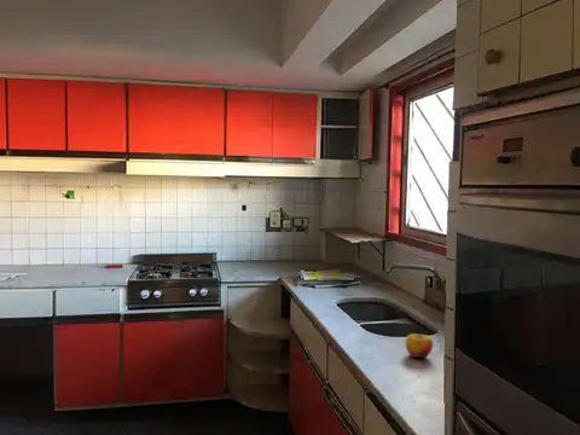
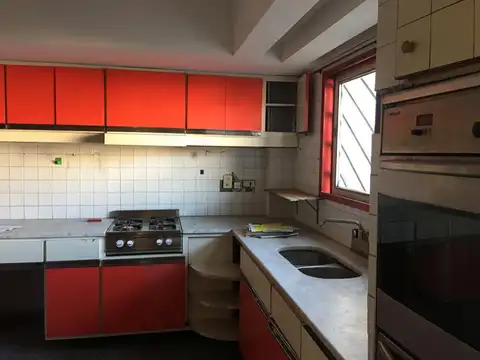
- apple (418, 346)
